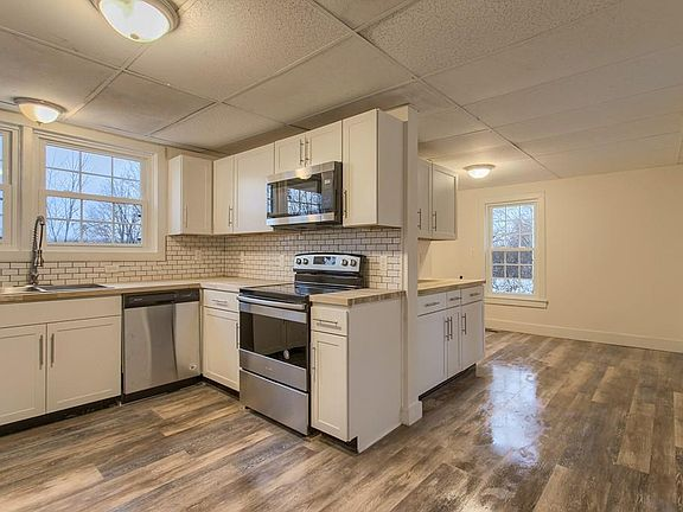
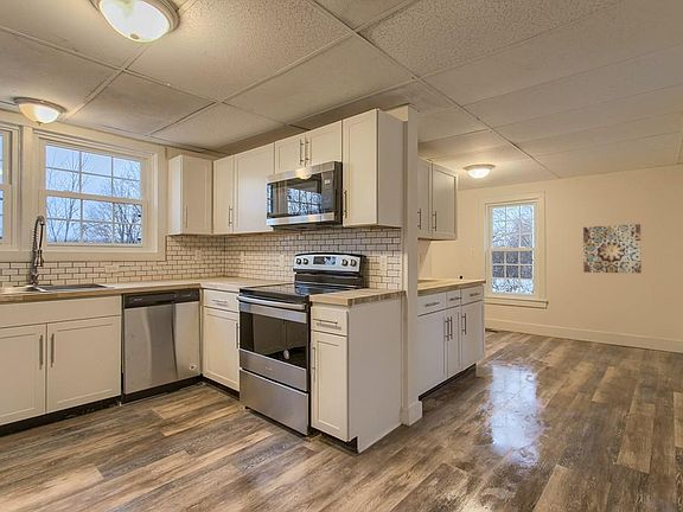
+ wall art (611, 249)
